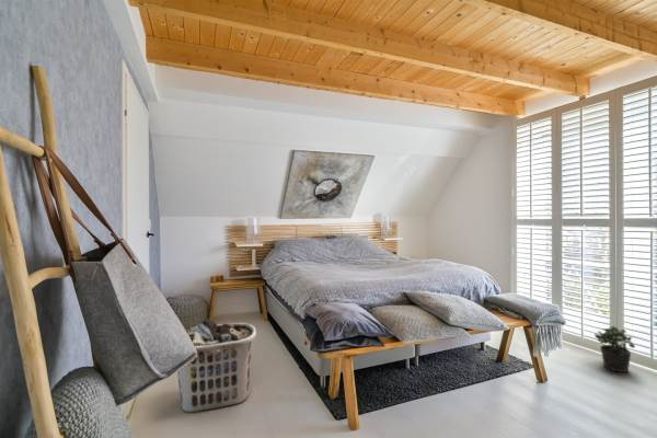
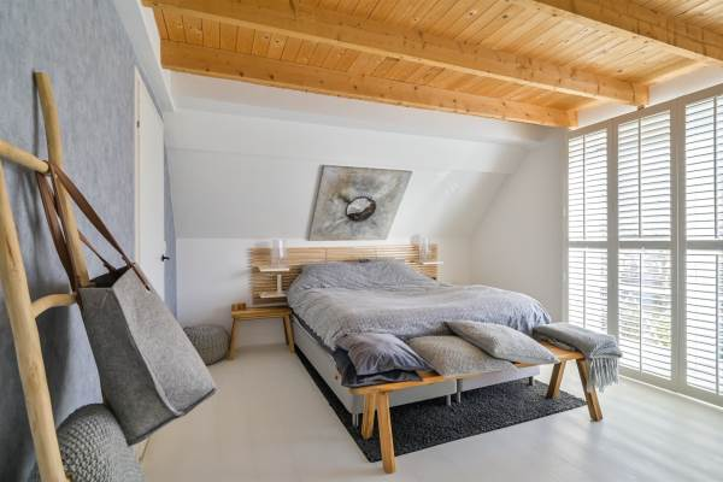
- clothes hamper (215, 359)
- potted plant (613, 346)
